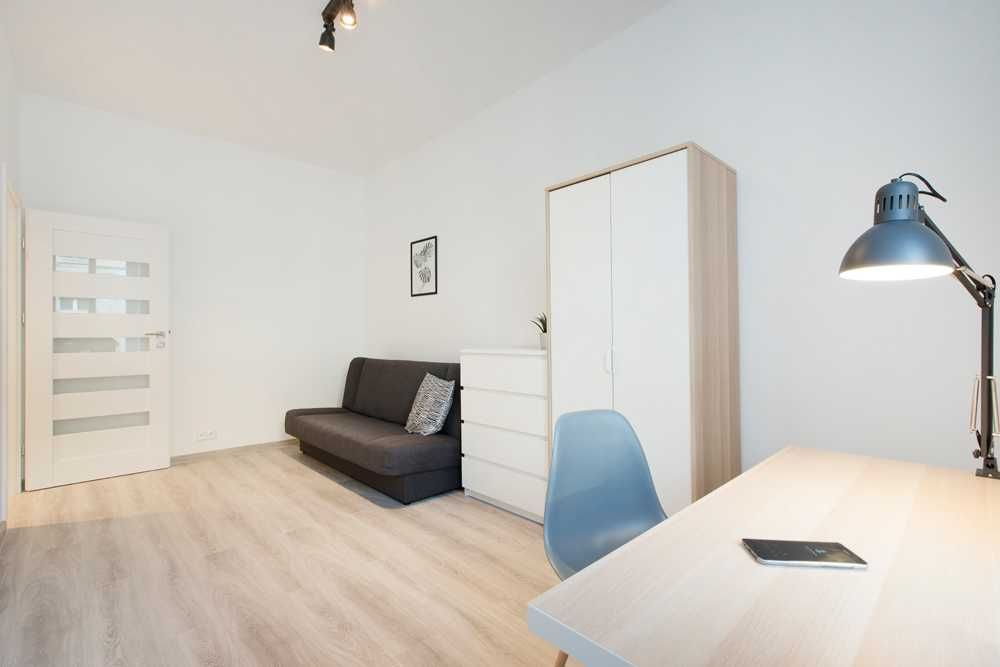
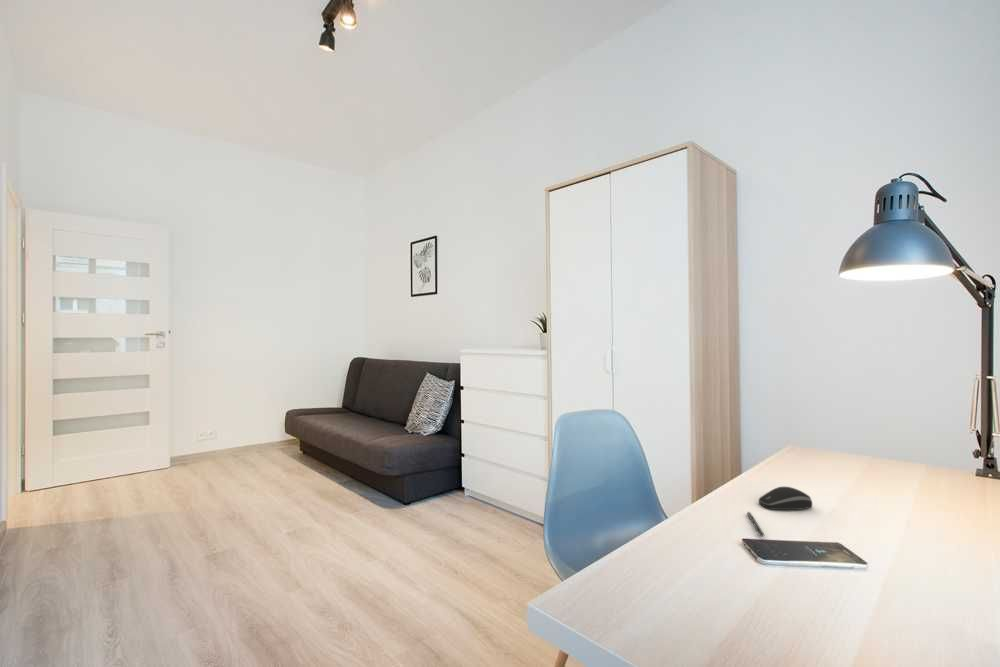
+ computer mouse (785, 496)
+ pen (754, 522)
